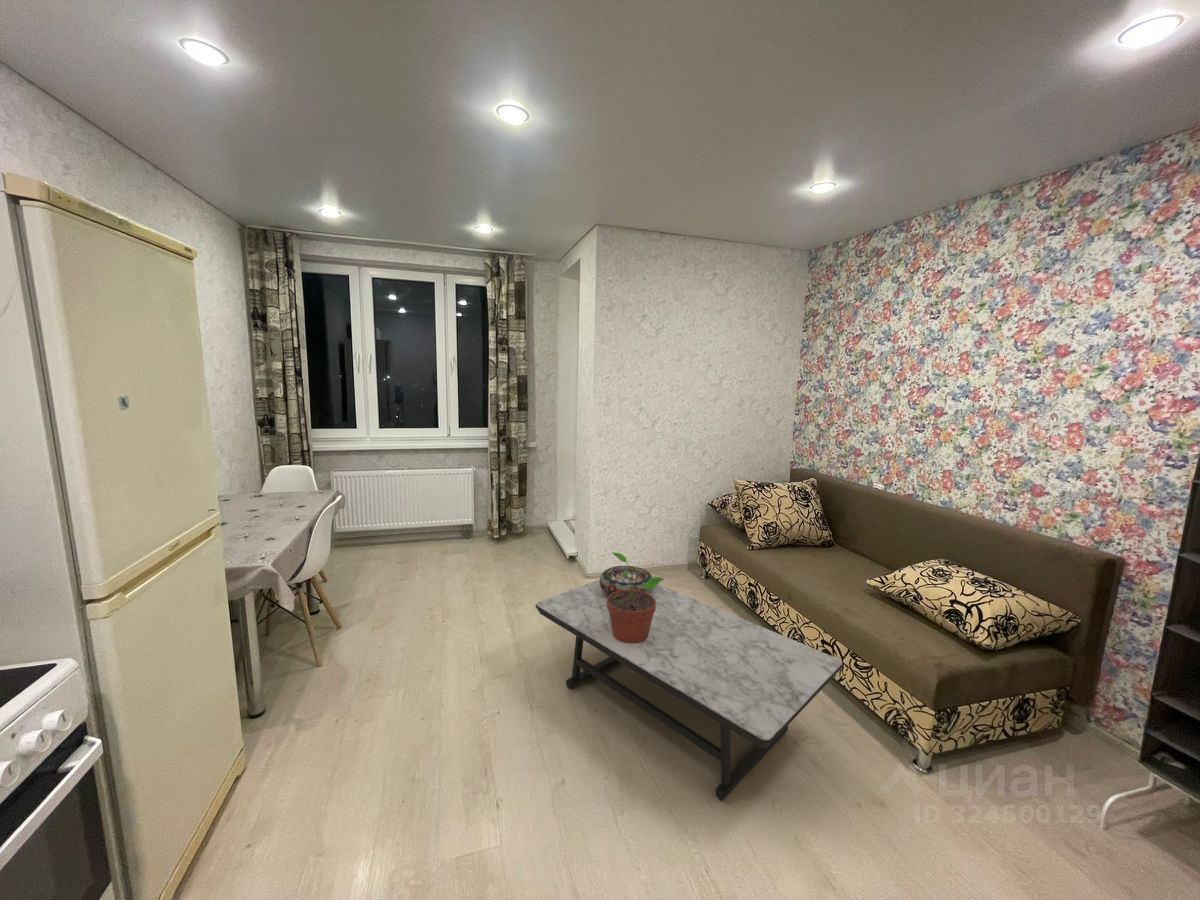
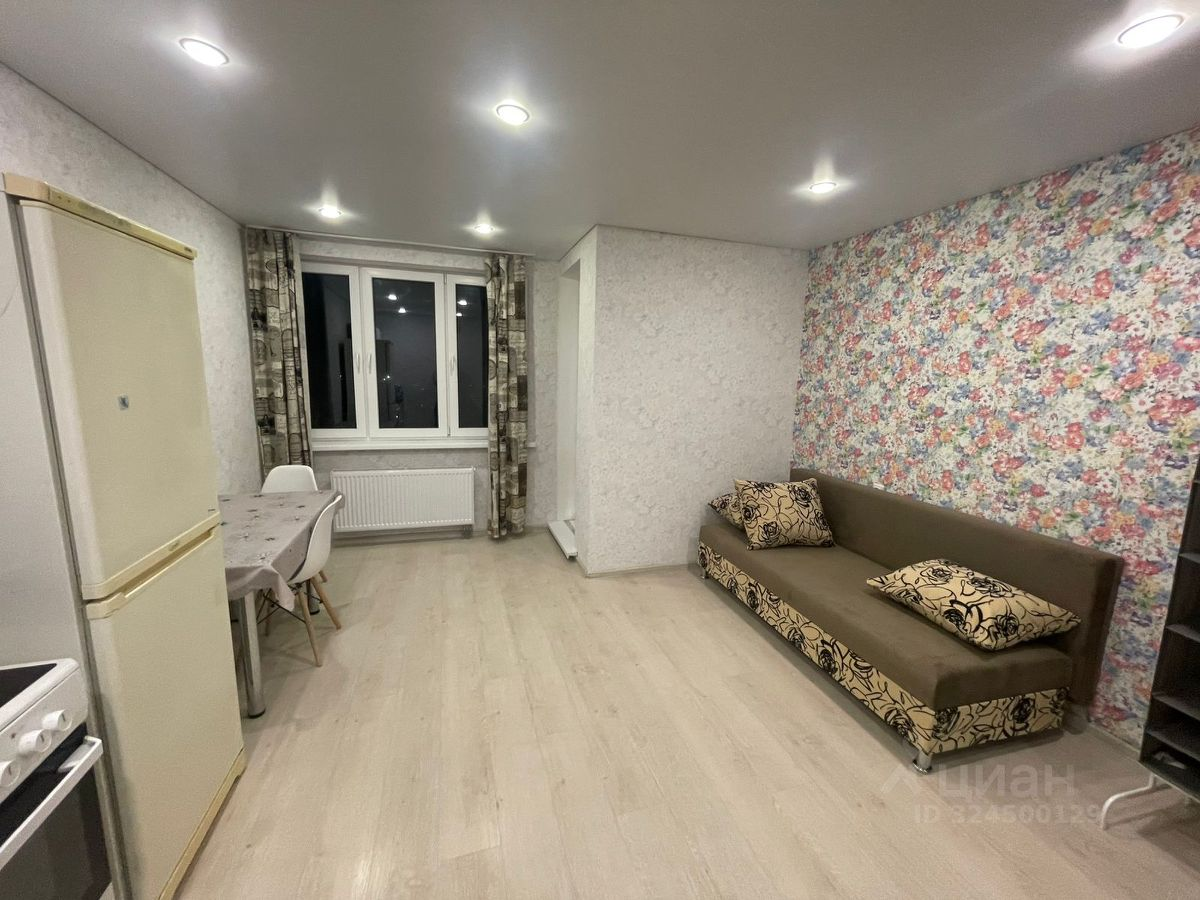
- decorative bowl (626, 582)
- coffee table (672, 669)
- potted plant (631, 594)
